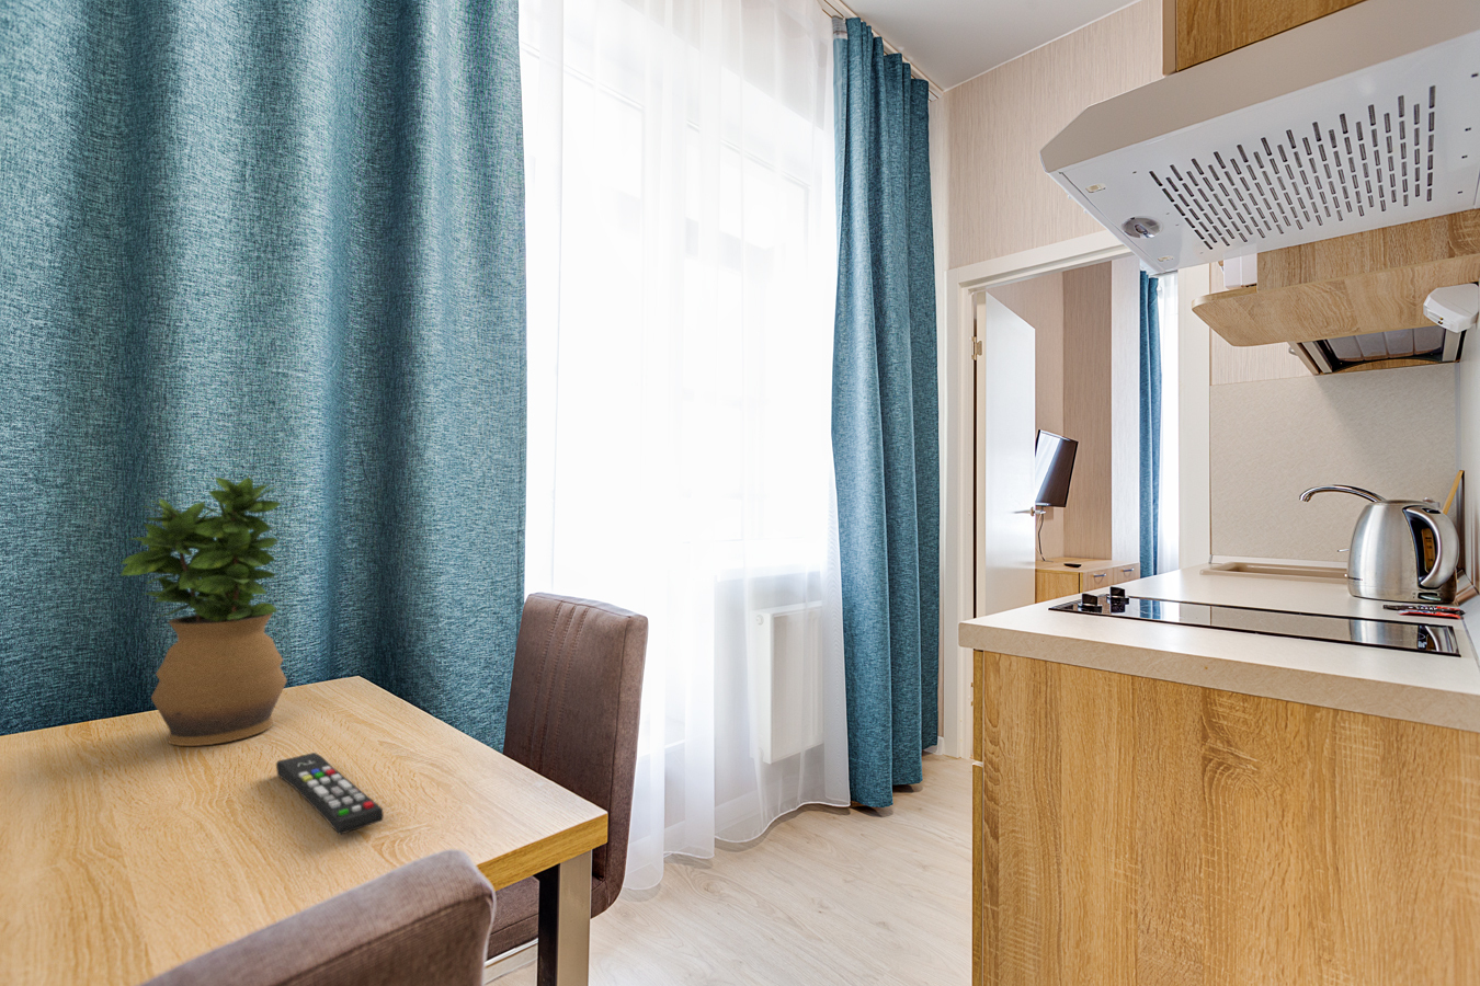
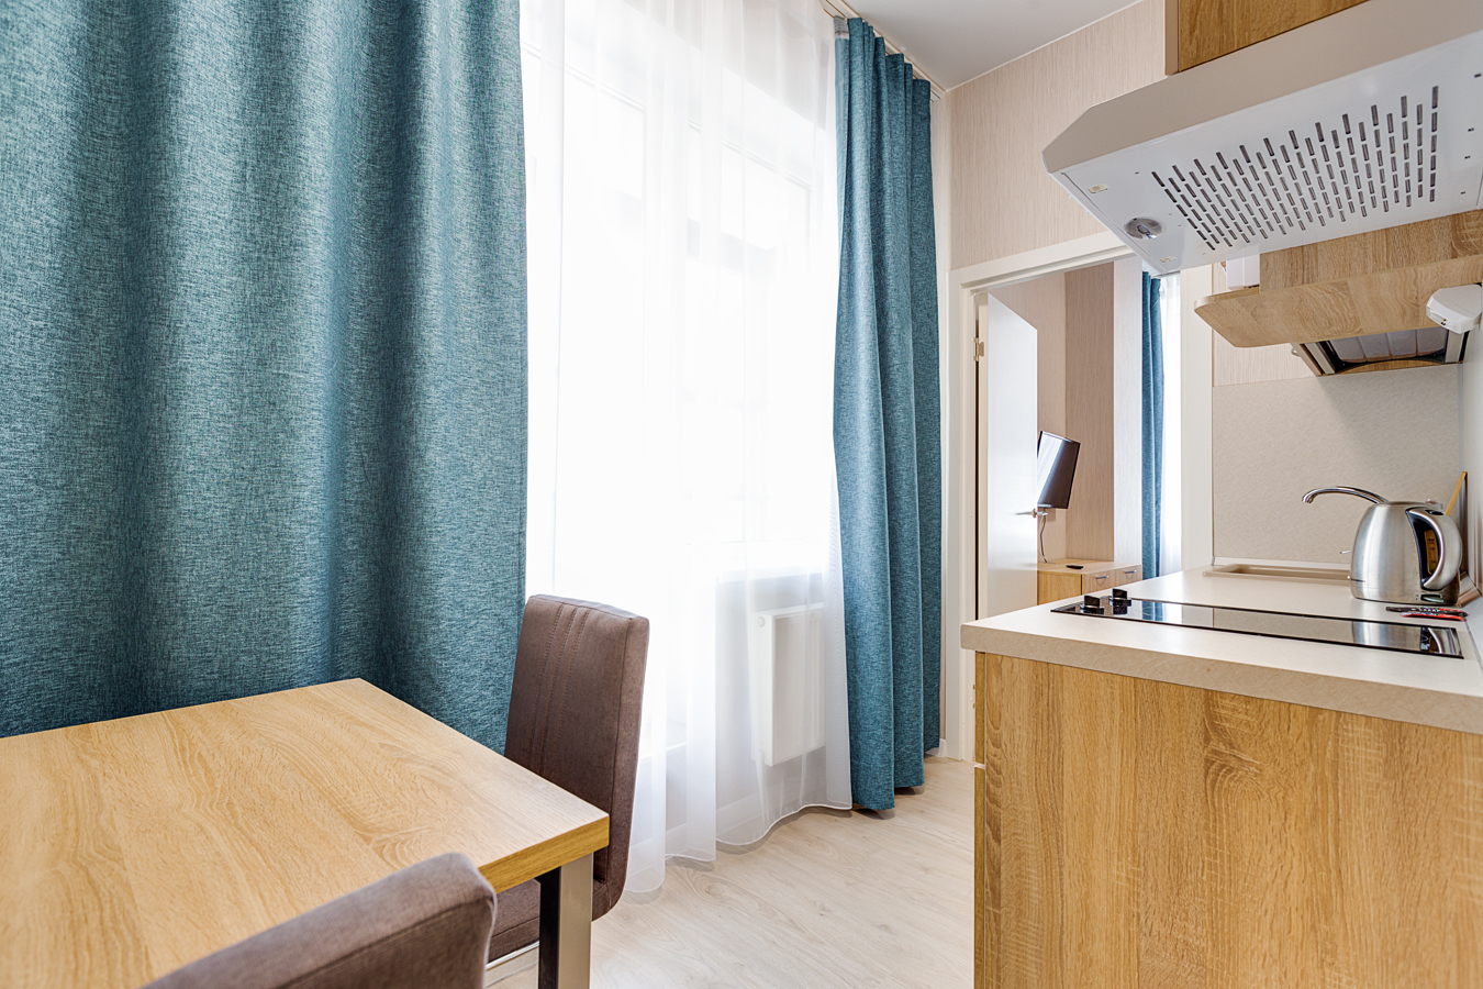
- potted plant (213, 602)
- remote control (325, 788)
